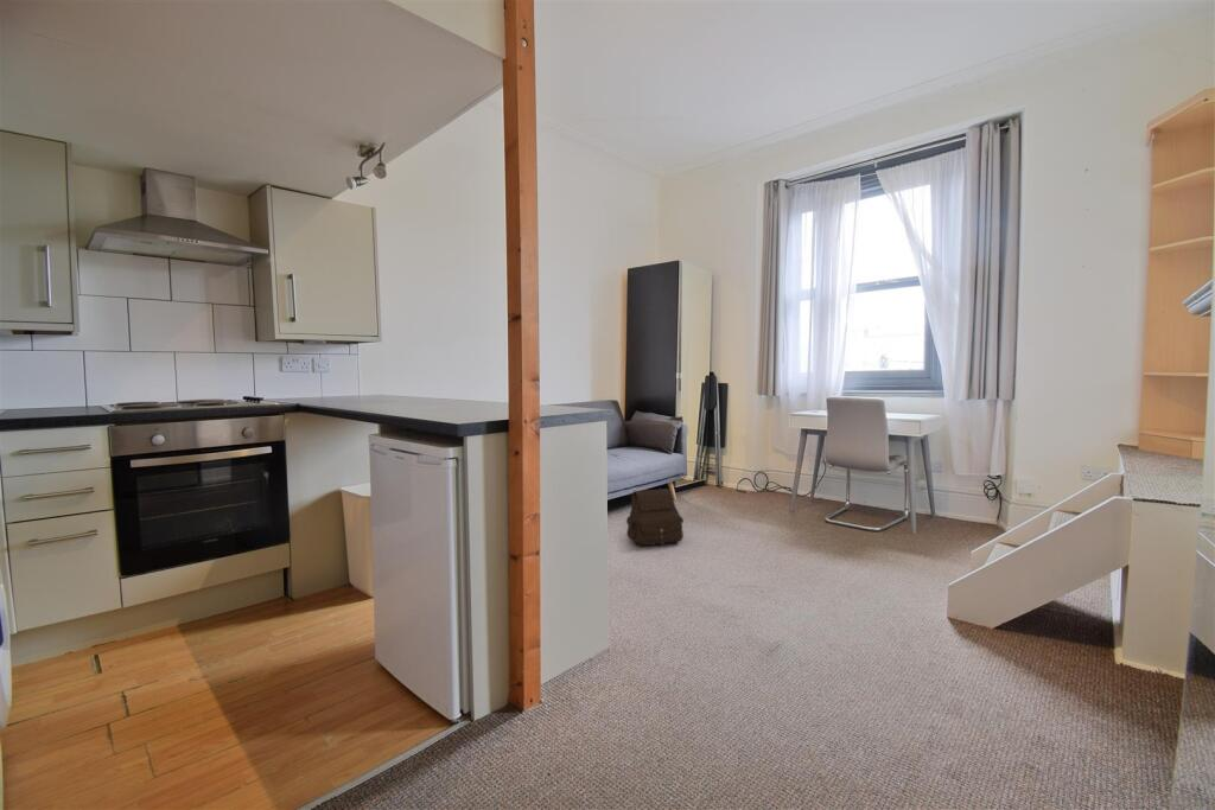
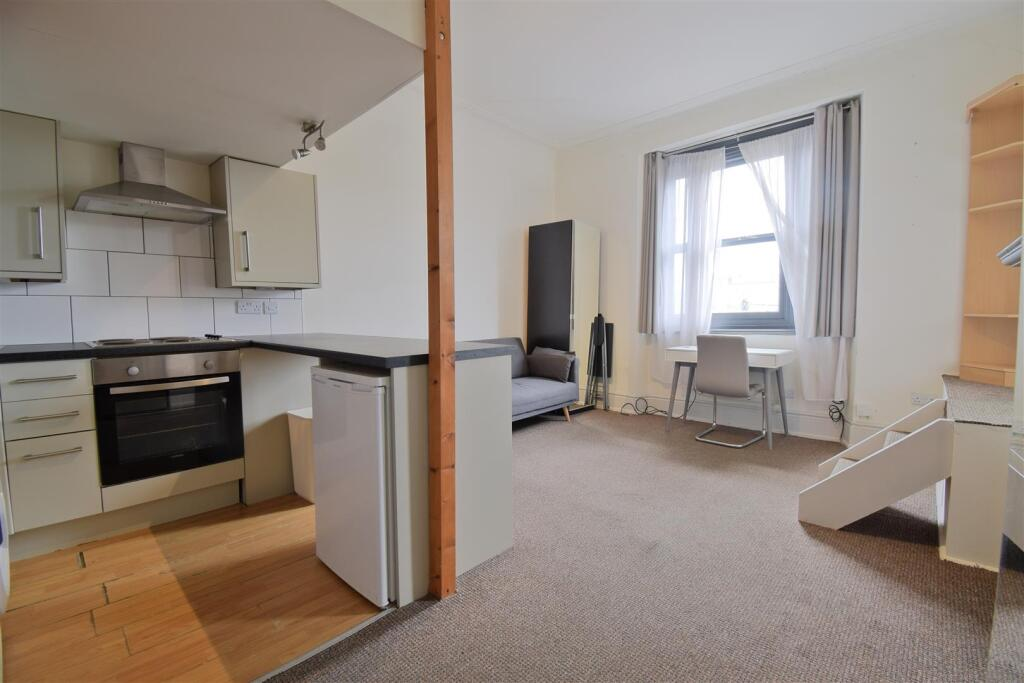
- satchel (653, 515)
